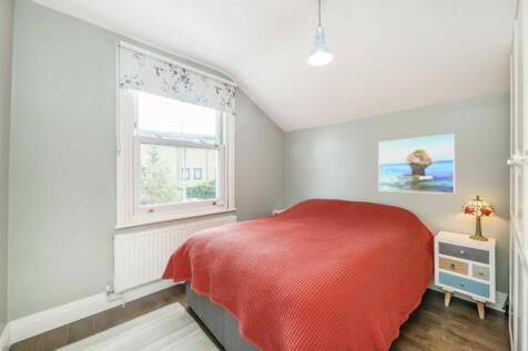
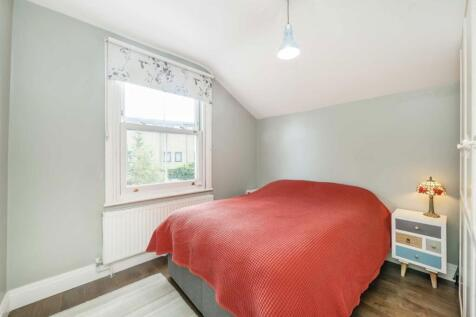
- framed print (413, 165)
